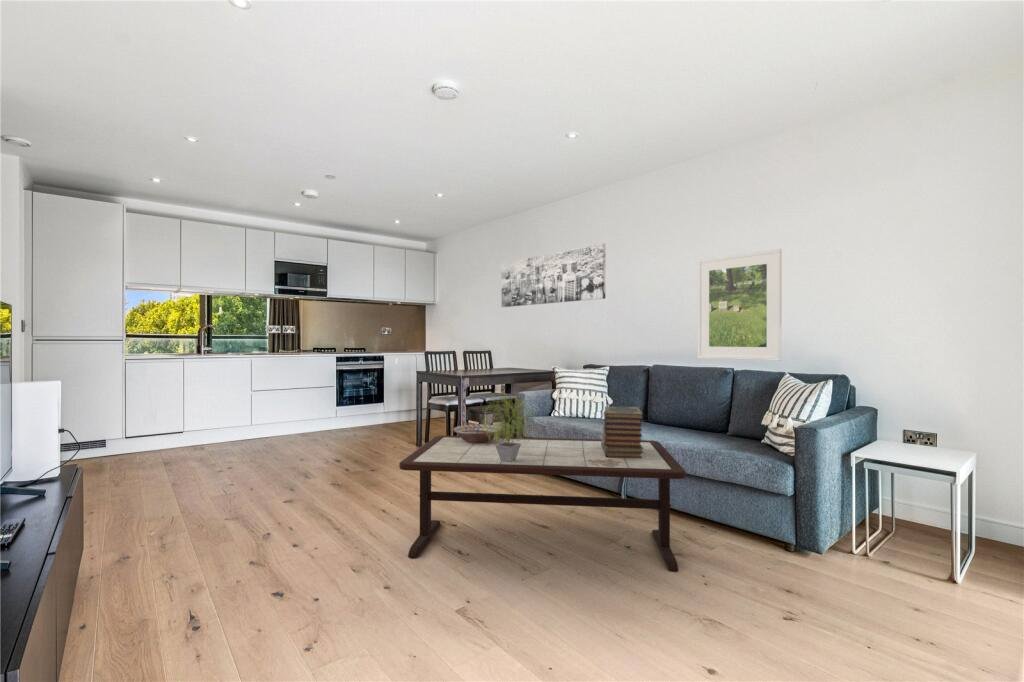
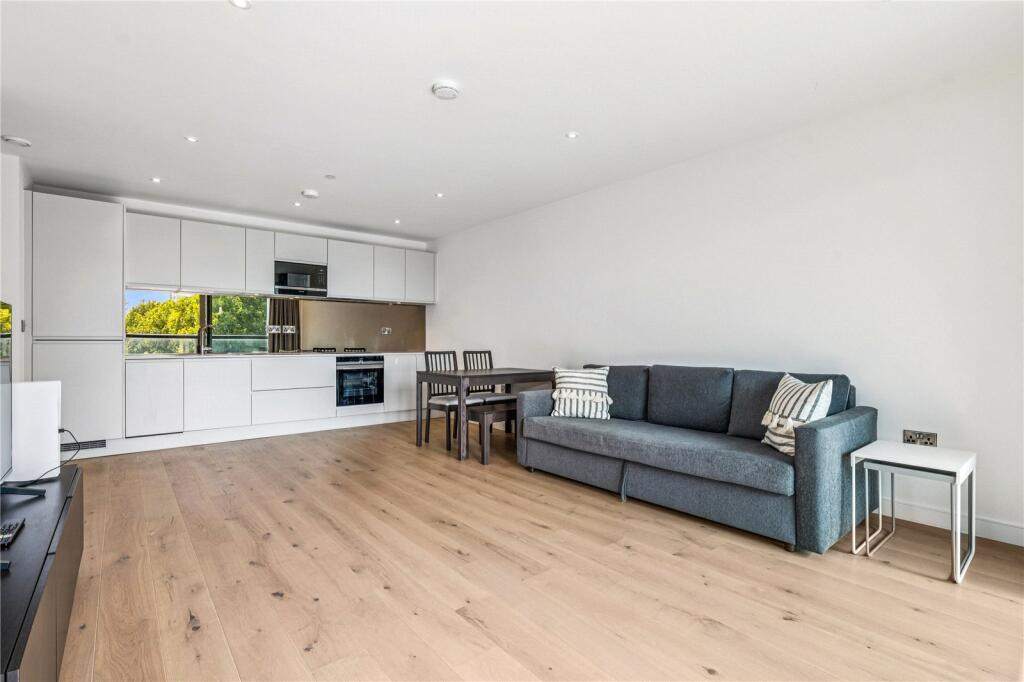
- coffee table (541, 497)
- book stack (622, 430)
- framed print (736, 307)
- decorative bowl (477, 434)
- wall art (547, 279)
- potted plant (509, 424)
